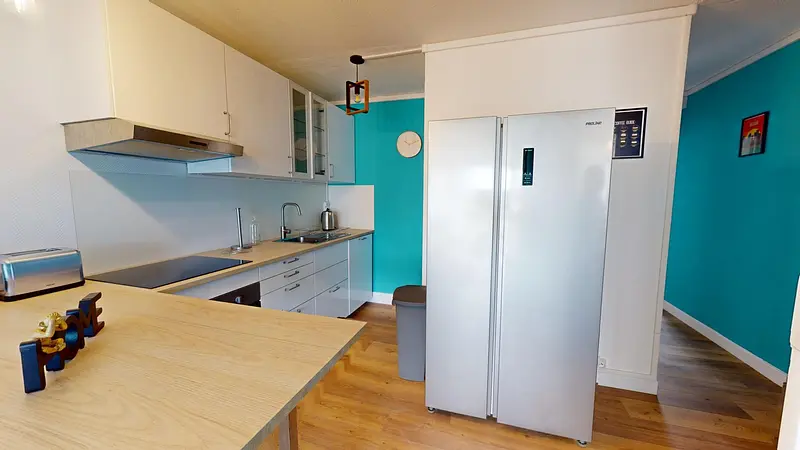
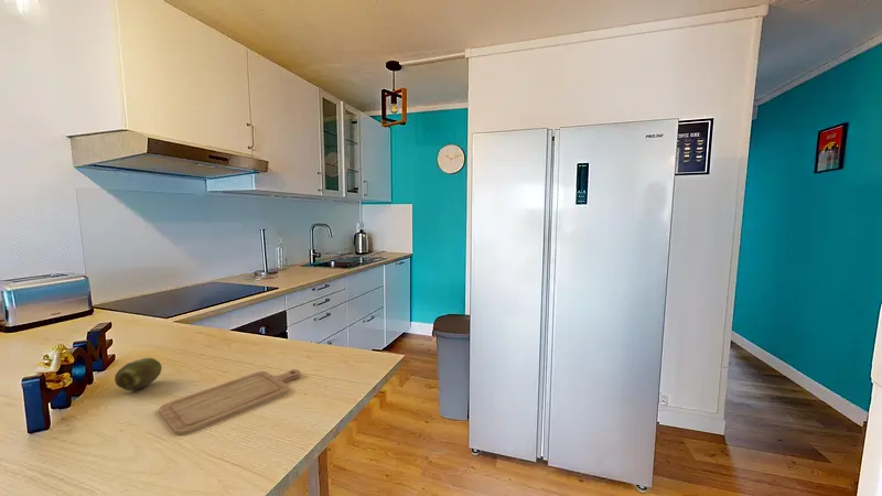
+ chopping board (241, 393)
+ fruit (139, 374)
